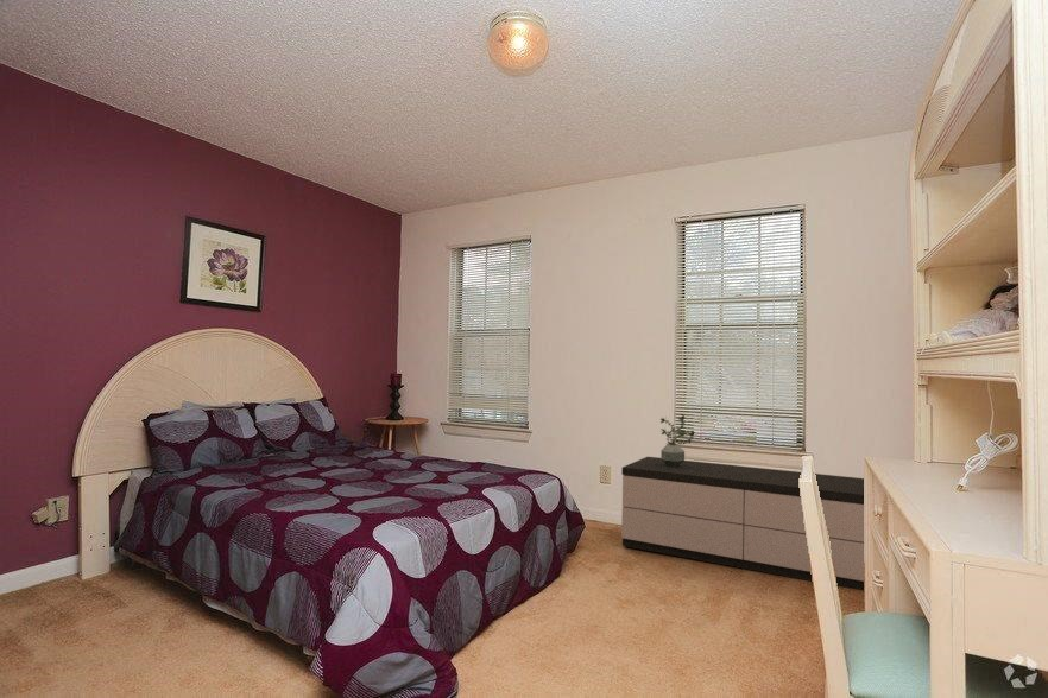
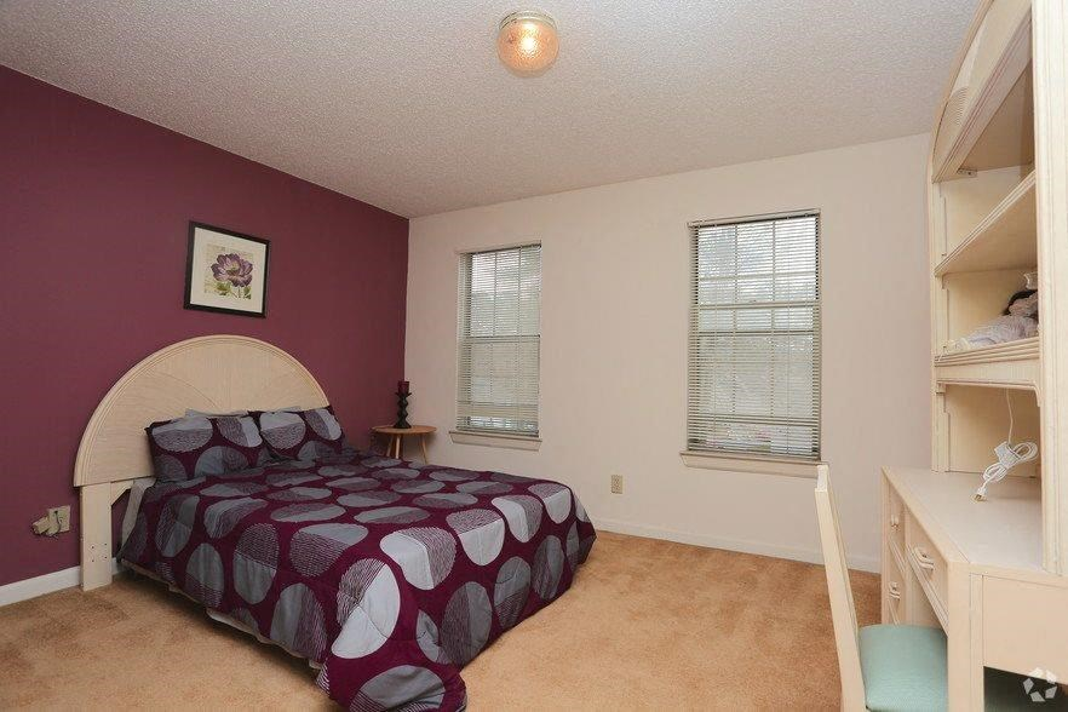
- storage bench (750, 514)
- potted plant (675, 439)
